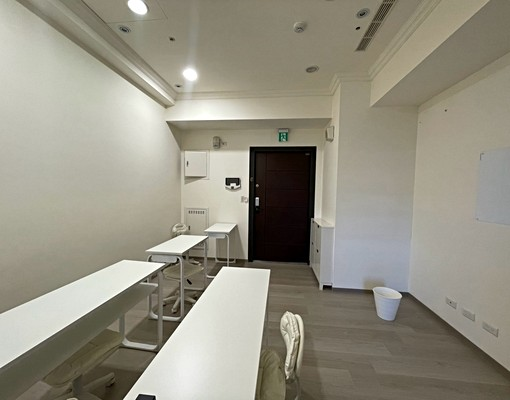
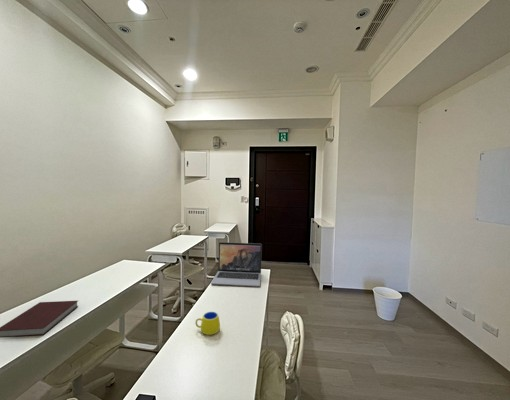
+ mug (207, 322)
+ laptop (237, 262)
+ notebook (41, 316)
